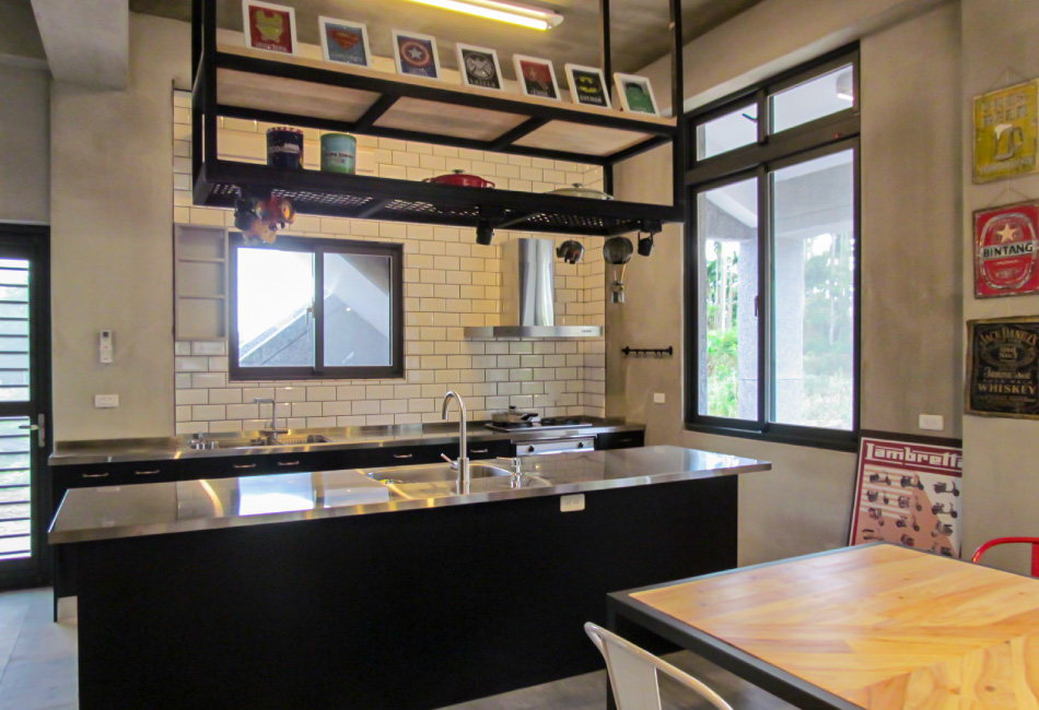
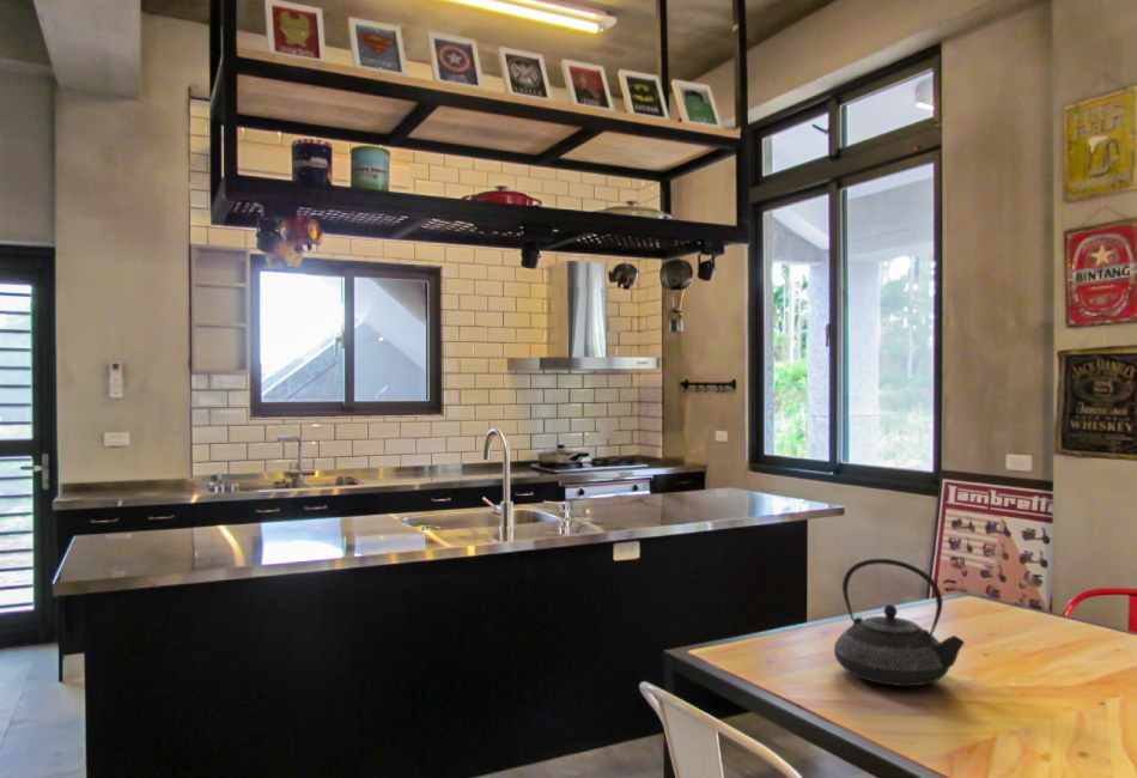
+ teapot (898, 619)
